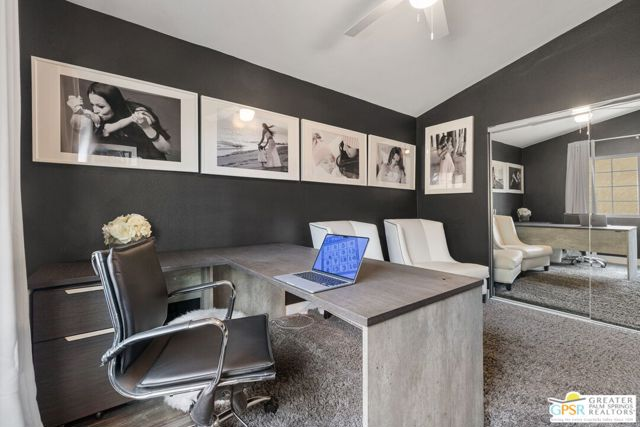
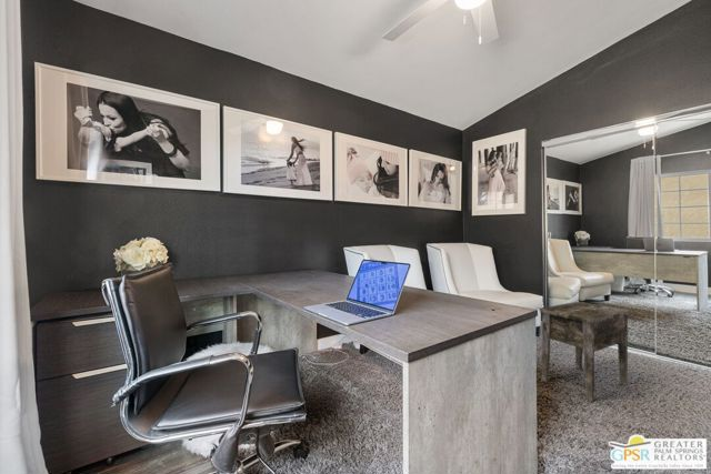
+ side table (583, 345)
